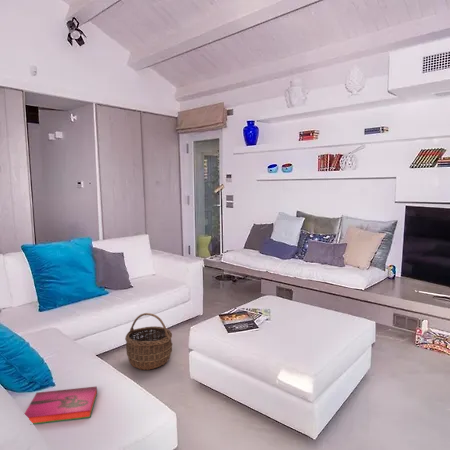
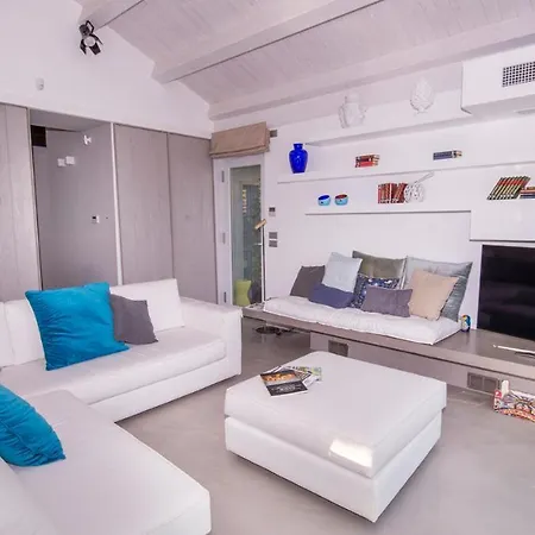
- hardback book (62, 404)
- wicker basket (148, 338)
